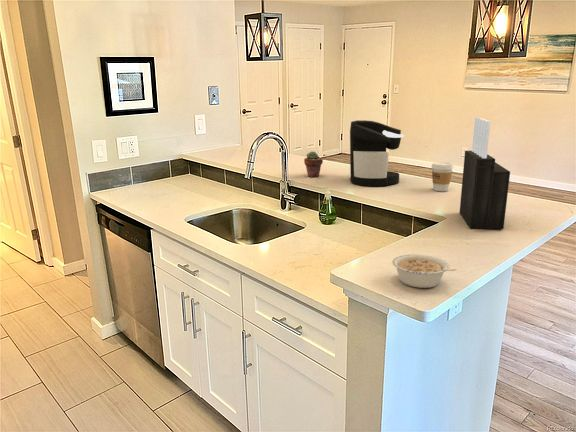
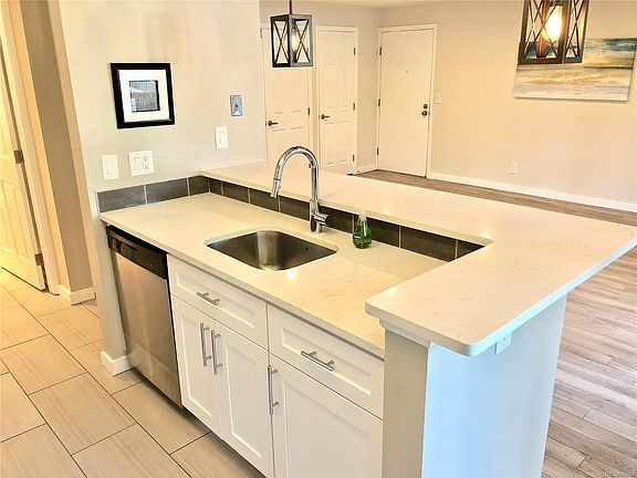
- potted succulent (313, 163)
- legume (422, 270)
- knife block (488, 171)
- coffee cup (441, 176)
- coffee maker (376, 151)
